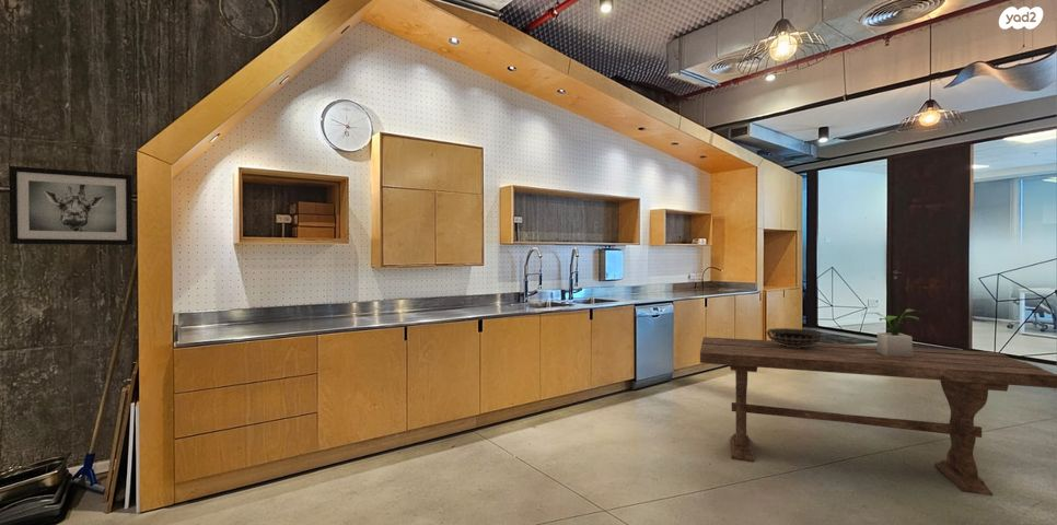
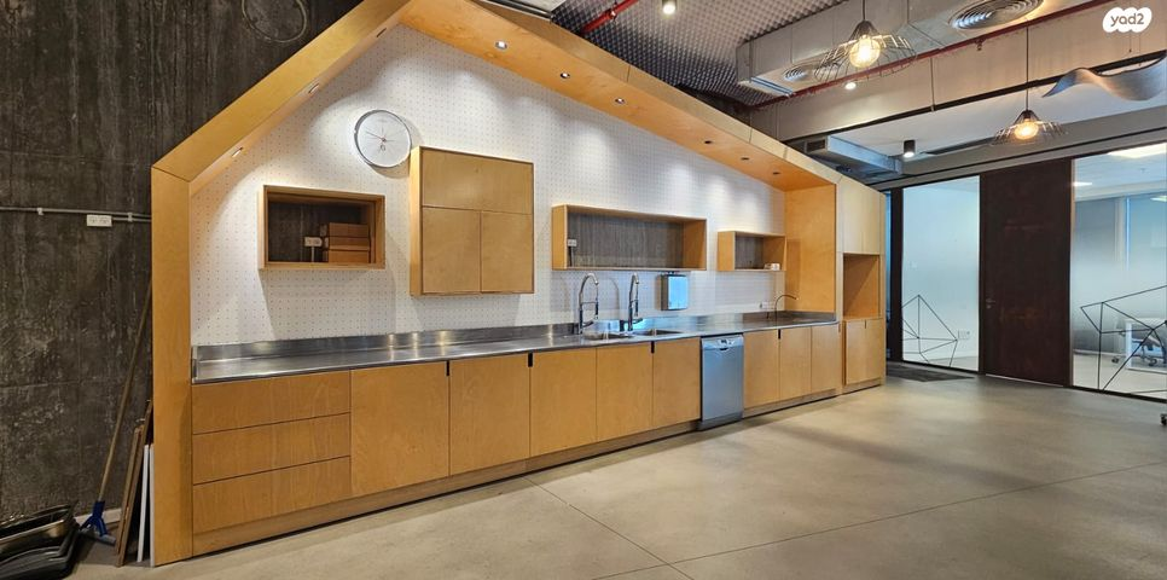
- potted plant (897, 331)
- wall art (74, 207)
- dining table (846, 415)
- decorative bowl (793, 338)
